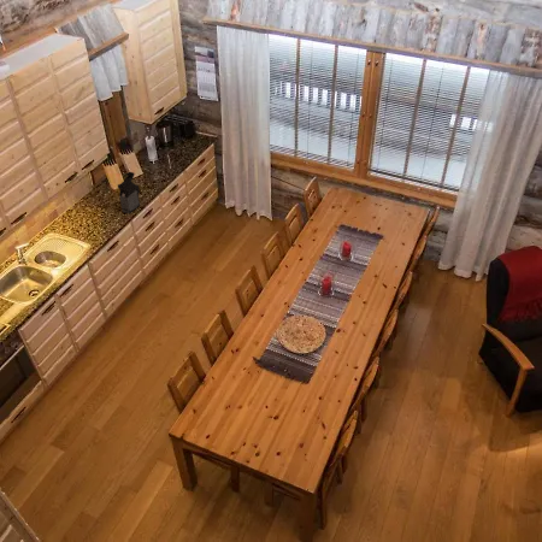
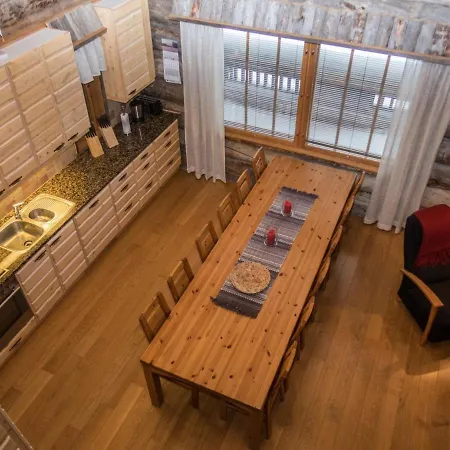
- coffee maker (129, 193)
